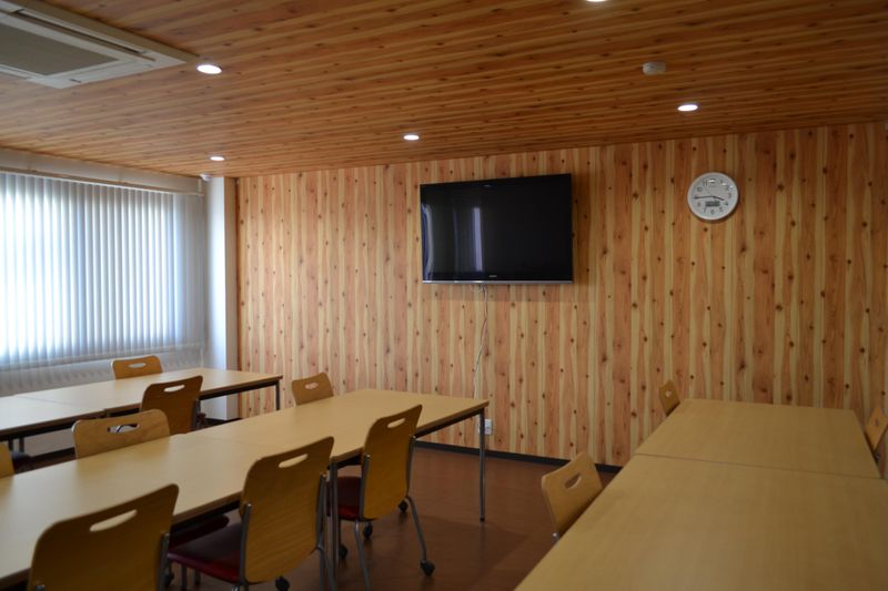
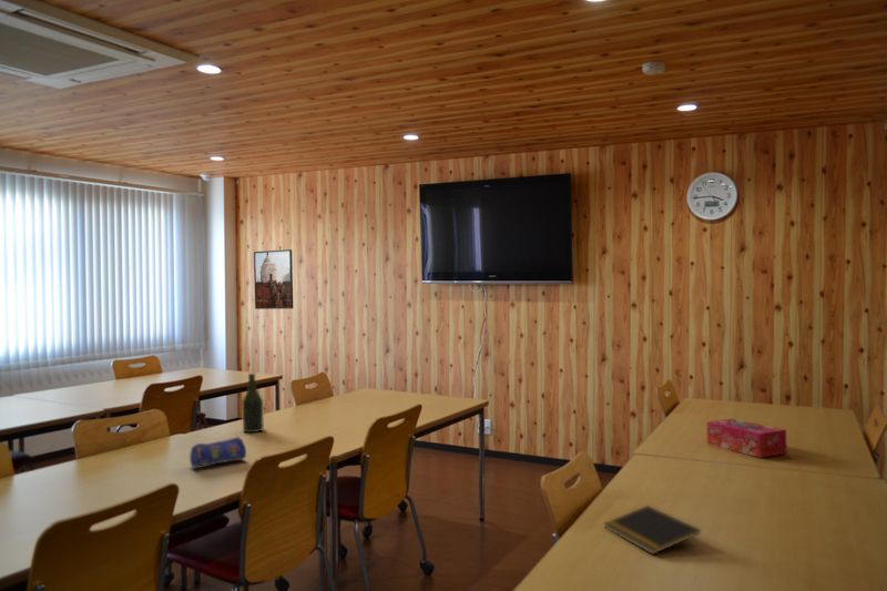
+ pencil case (218, 451)
+ tissue box (745, 437)
+ bottle (252, 401)
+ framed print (273, 279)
+ notepad (650, 528)
